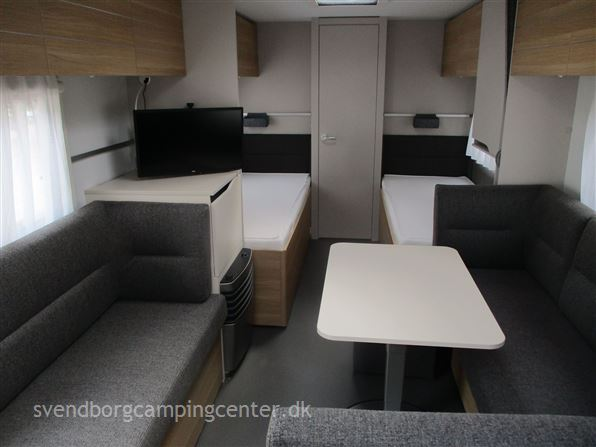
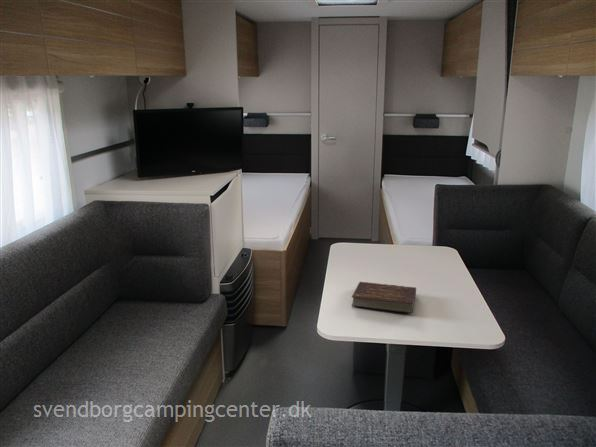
+ book (384, 296)
